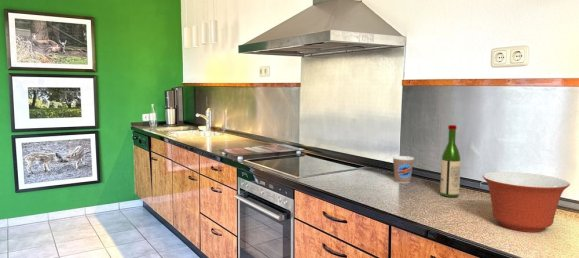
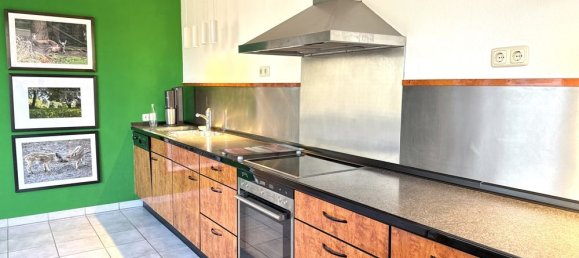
- mixing bowl (522, 202)
- wine bottle (450, 160)
- coffee cup (402, 169)
